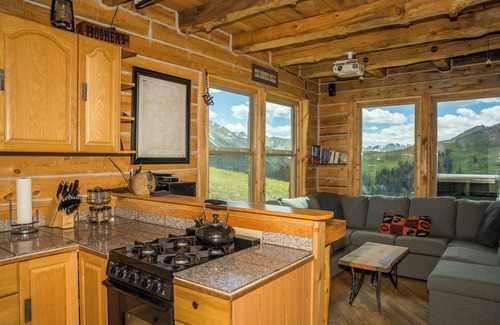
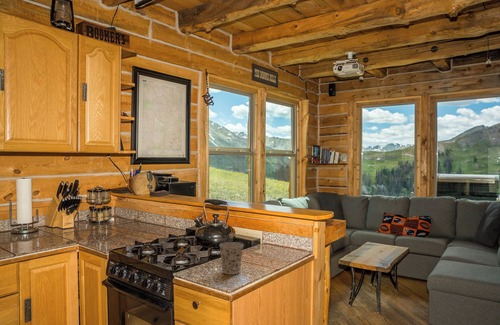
+ cup (231, 258)
